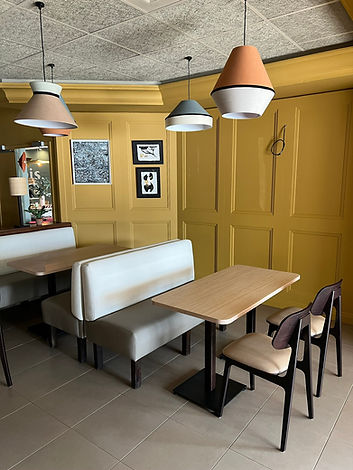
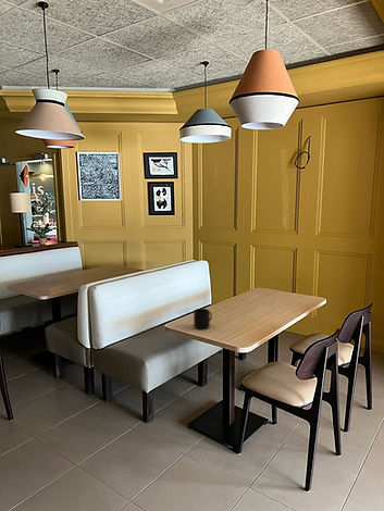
+ mug (203, 317)
